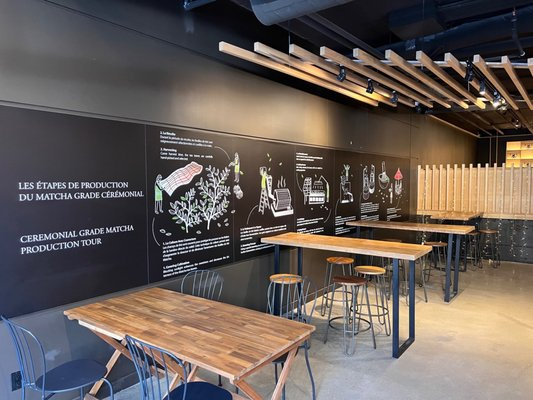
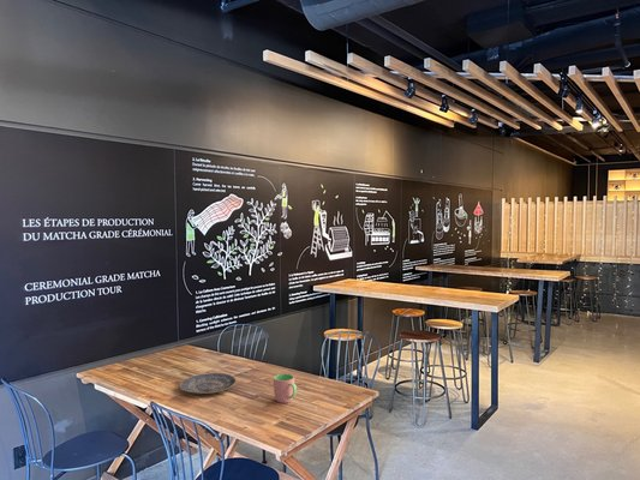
+ plate (208, 384)
+ cup (286, 389)
